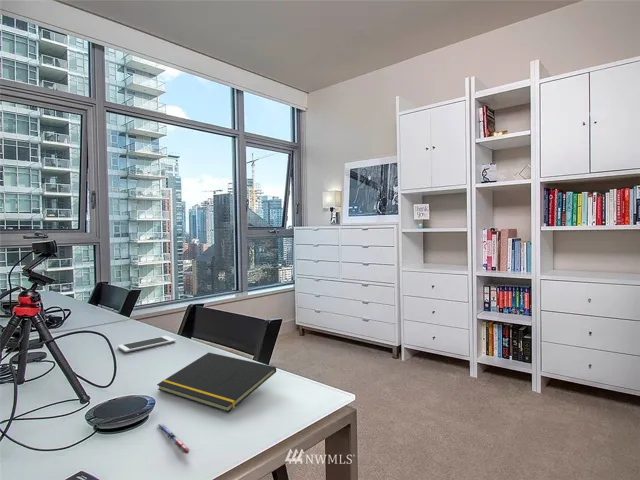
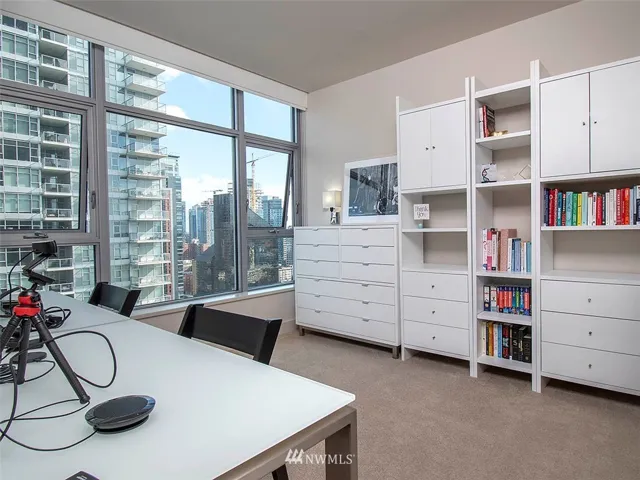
- notepad (217, 378)
- pen (172, 436)
- cell phone (147, 343)
